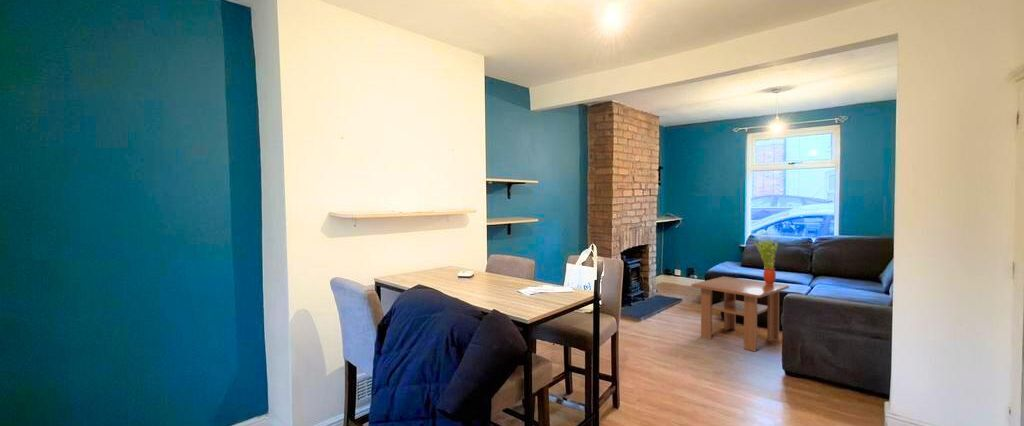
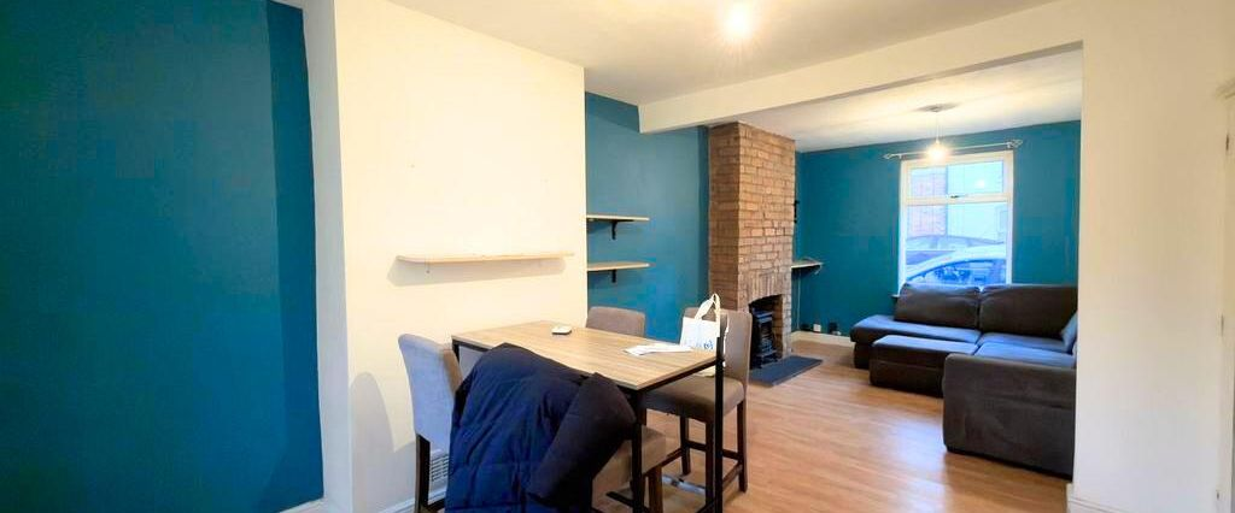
- potted plant (766, 260)
- coffee table (739, 311)
